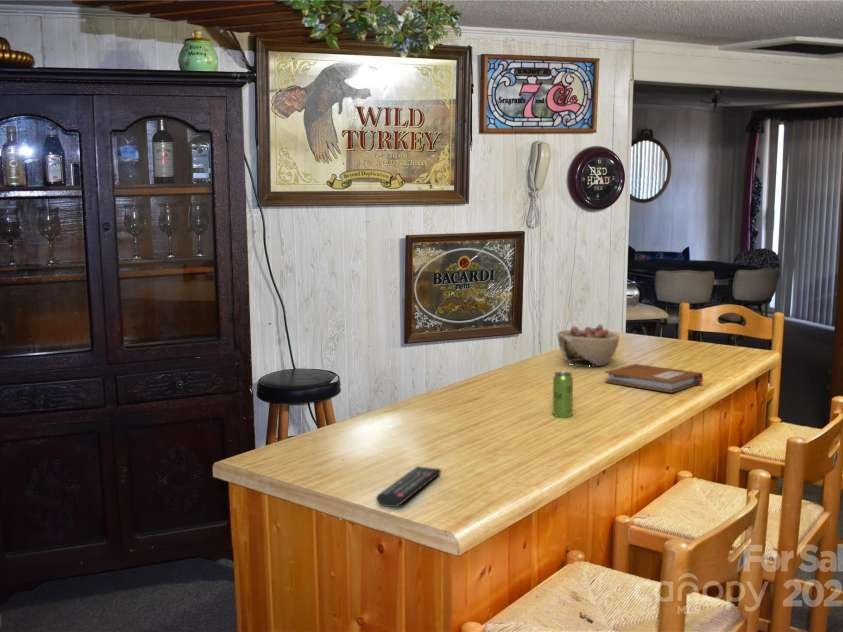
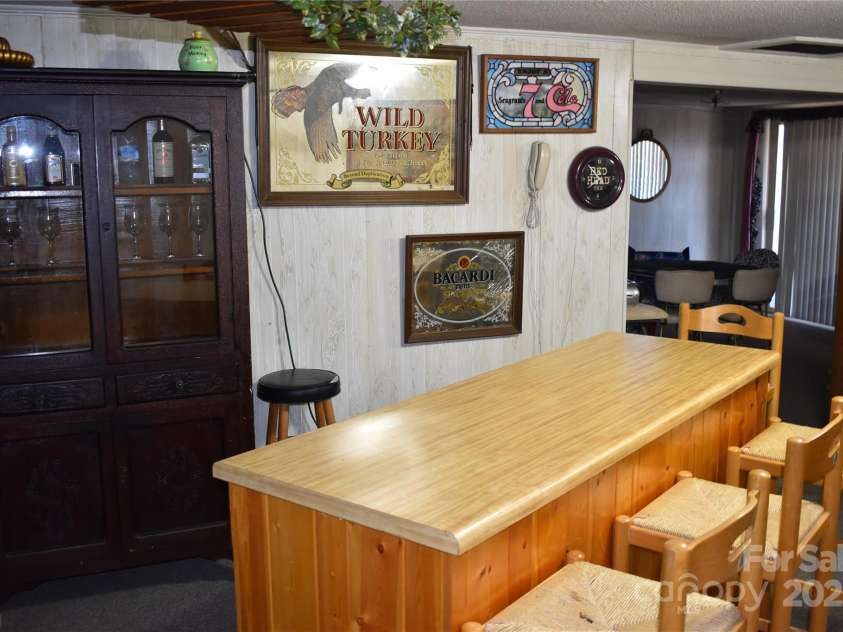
- bowl (587, 343)
- remote control (410, 485)
- notebook (655, 377)
- beverage can (562, 394)
